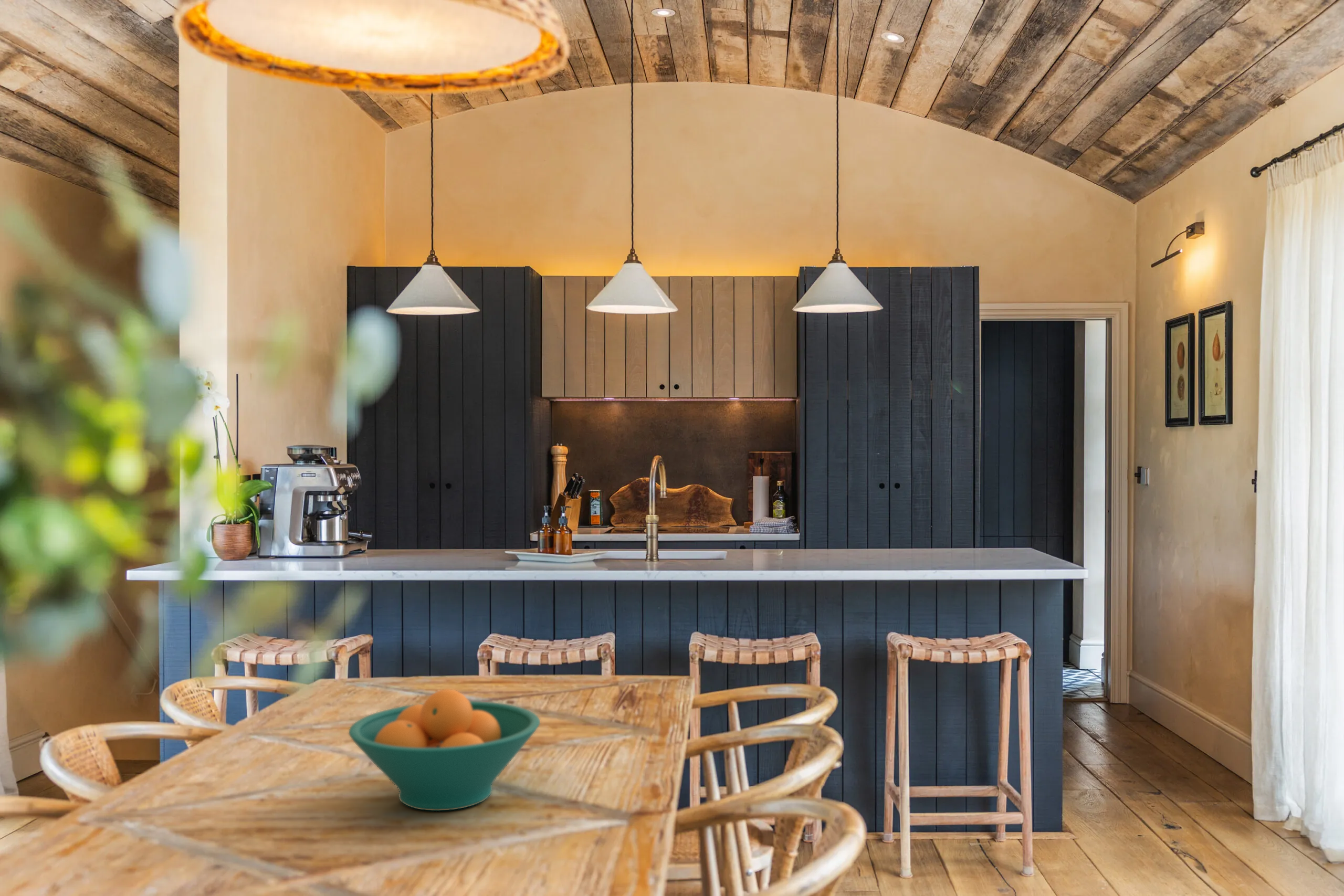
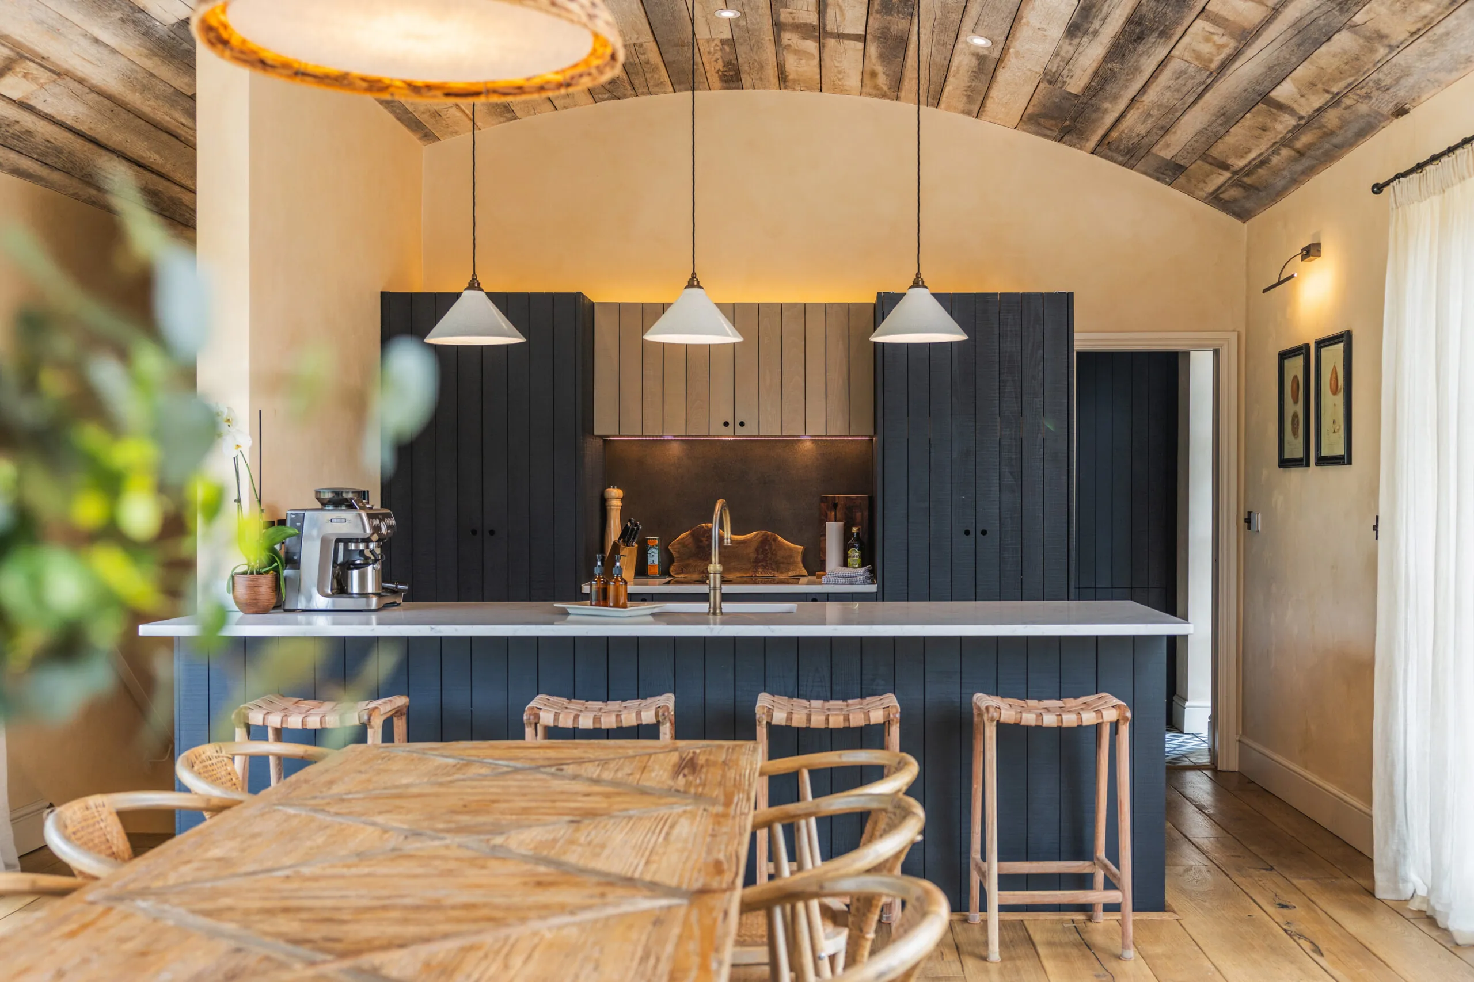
- fruit bowl (446, 743)
